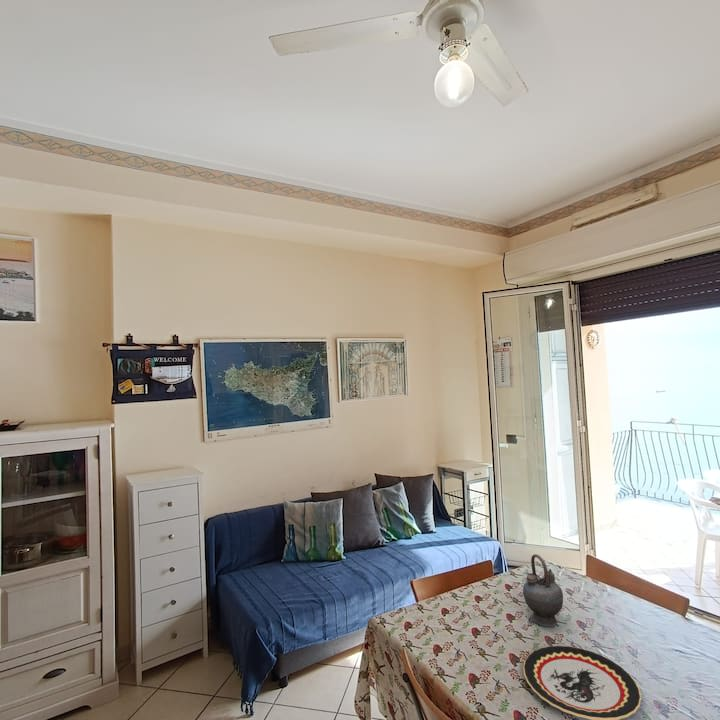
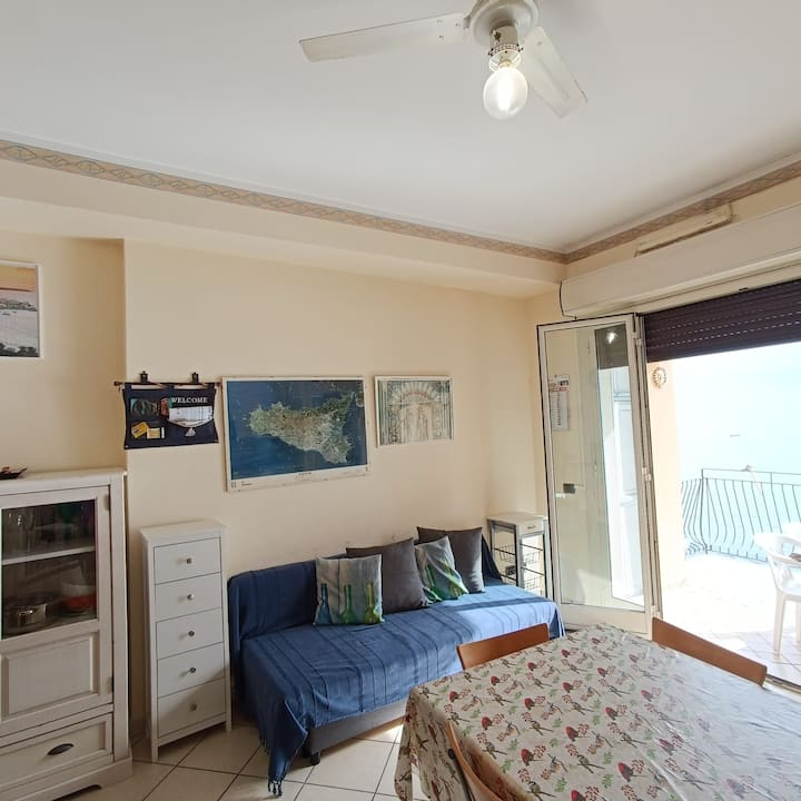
- plate (579, 682)
- teapot (540, 585)
